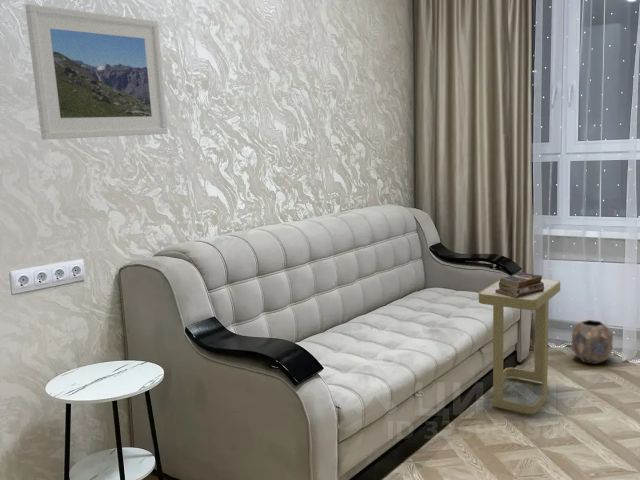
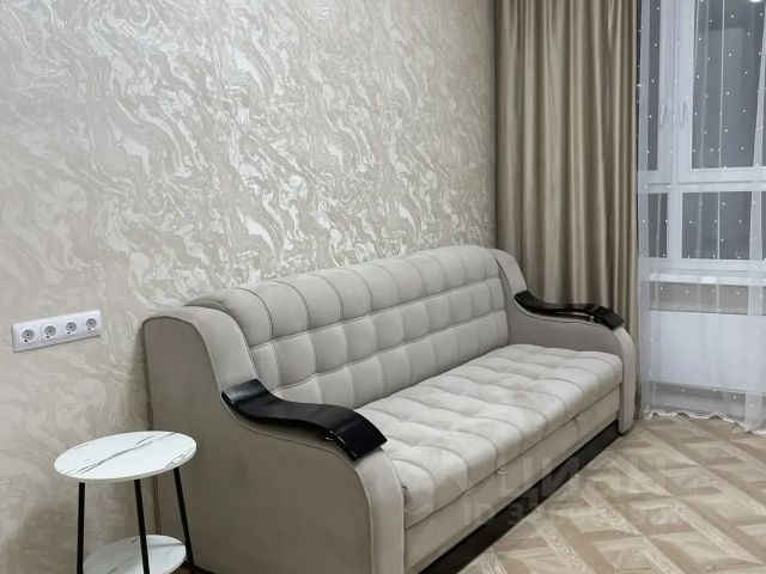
- side table (535, 341)
- books (519, 283)
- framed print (103, 76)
- planter (592, 341)
